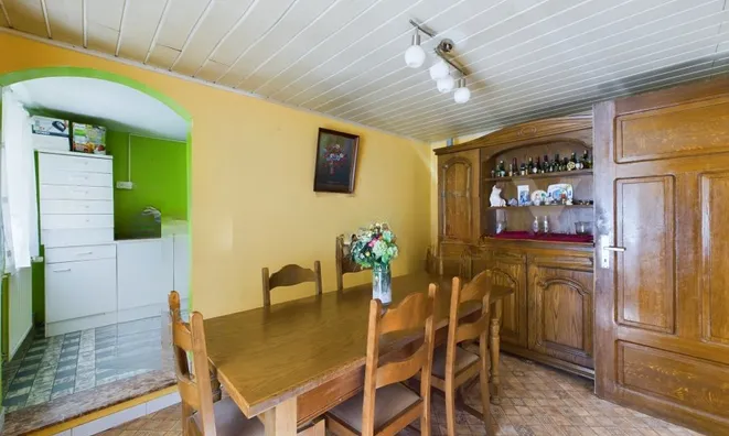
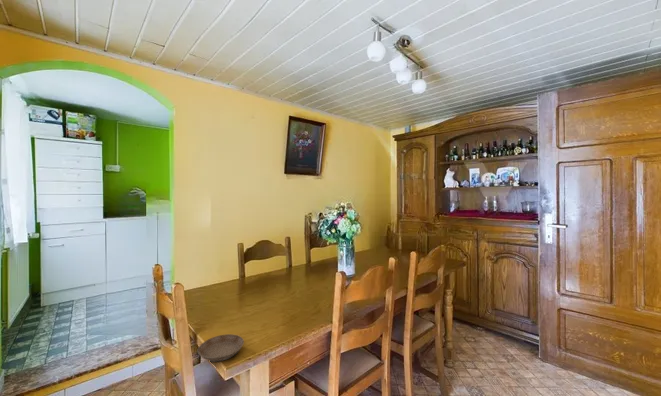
+ saucer (221, 348)
